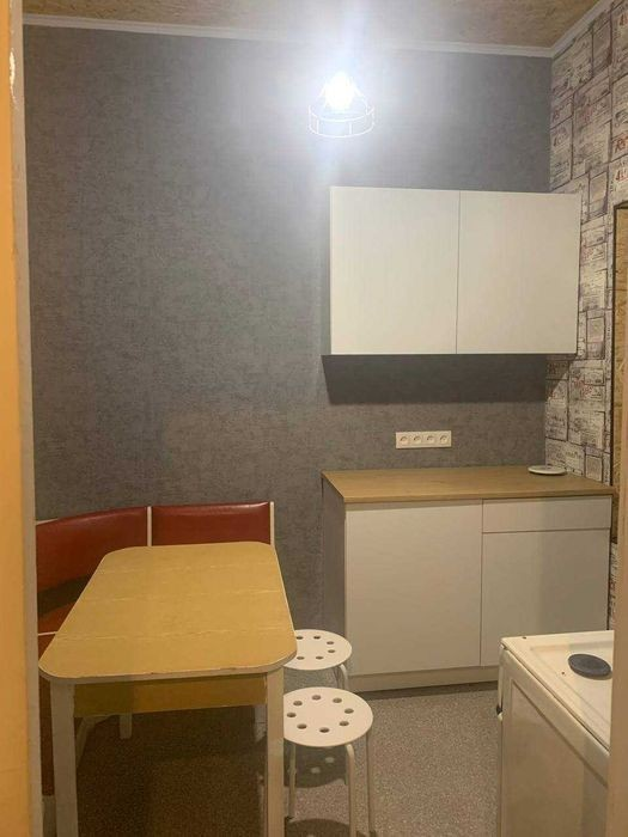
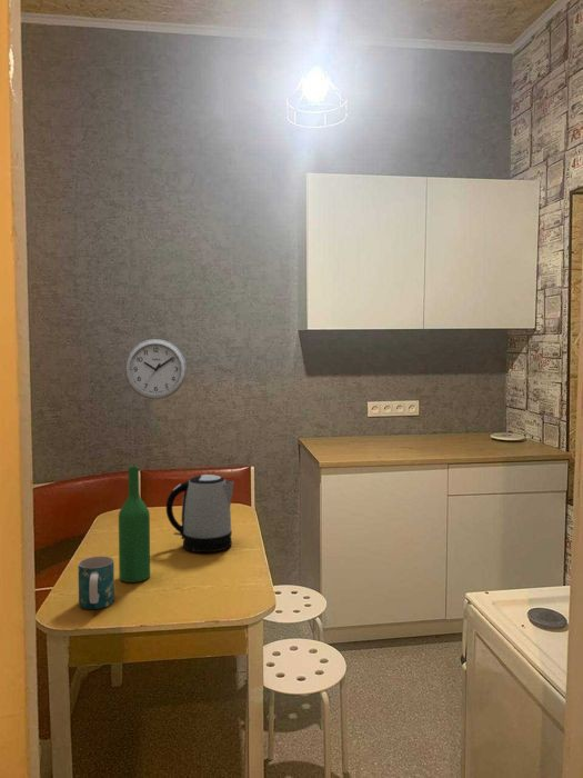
+ wall clock (155, 369)
+ wine bottle (133, 521)
+ kettle (200, 510)
+ mug (96, 585)
